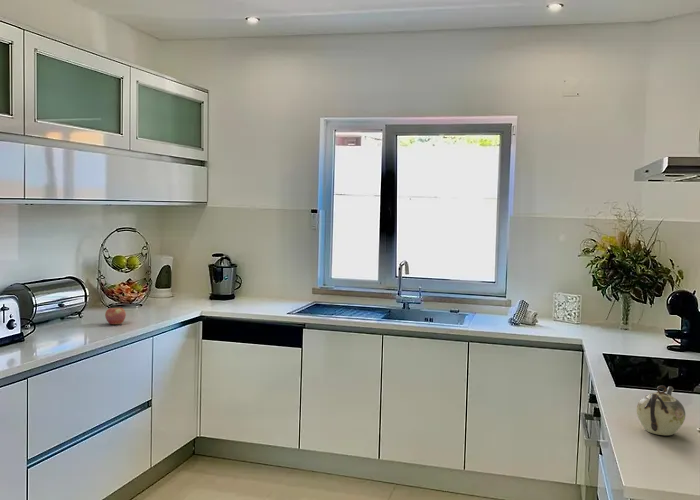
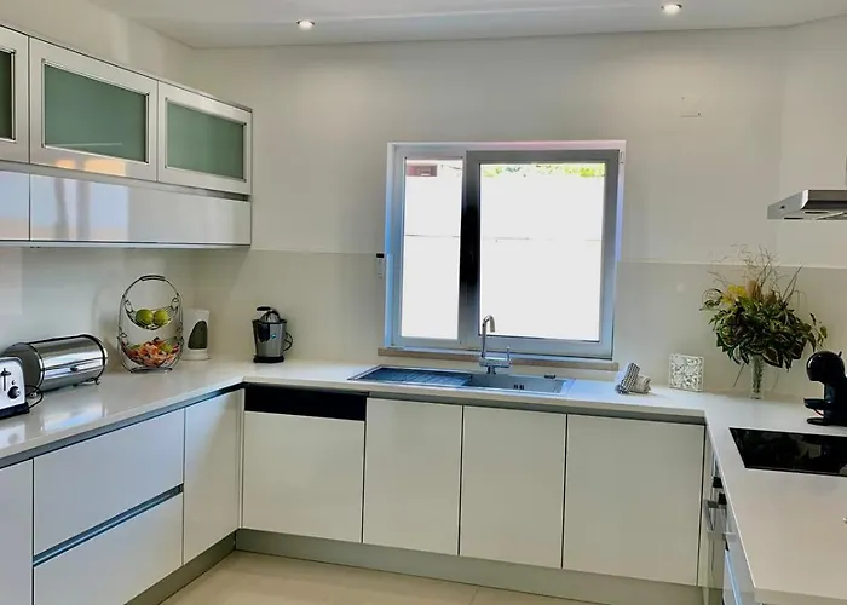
- apple (115, 315)
- teapot (661, 407)
